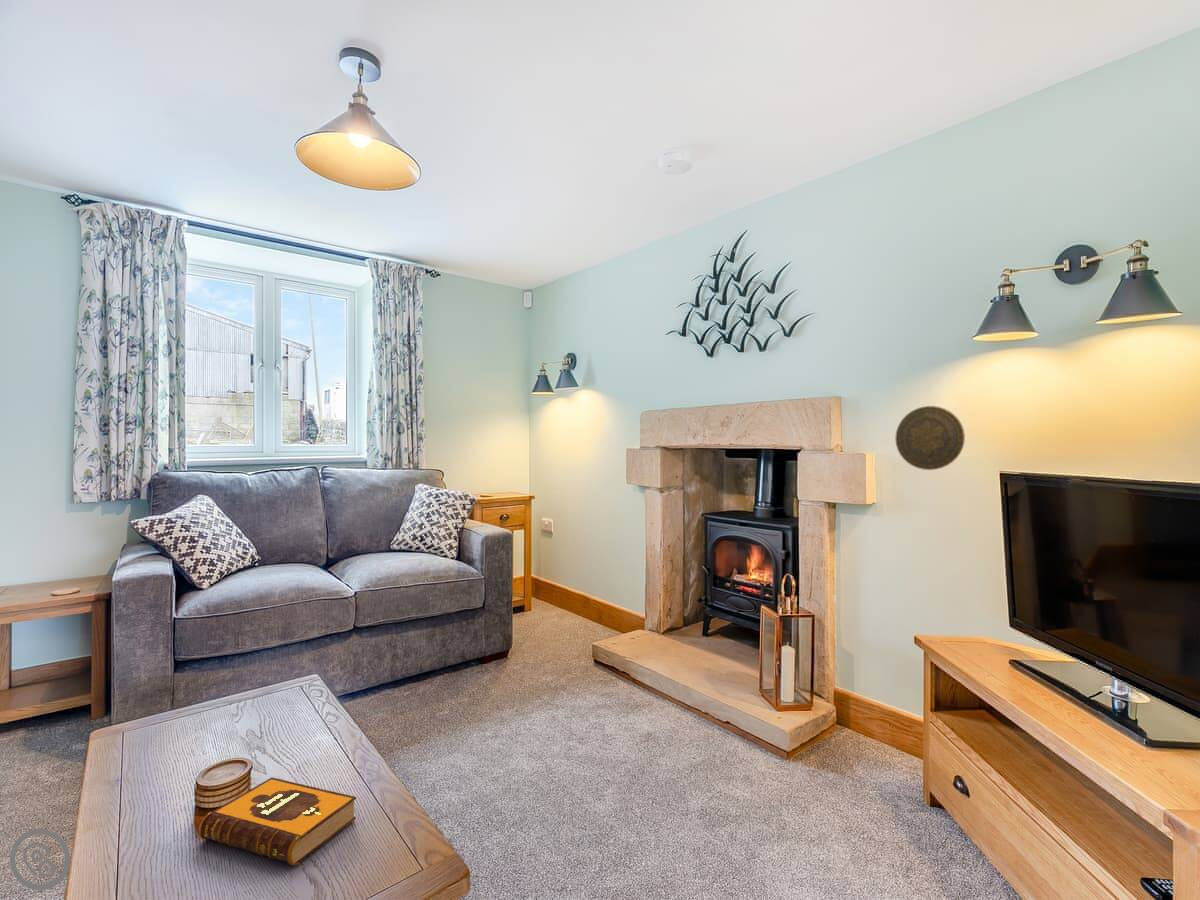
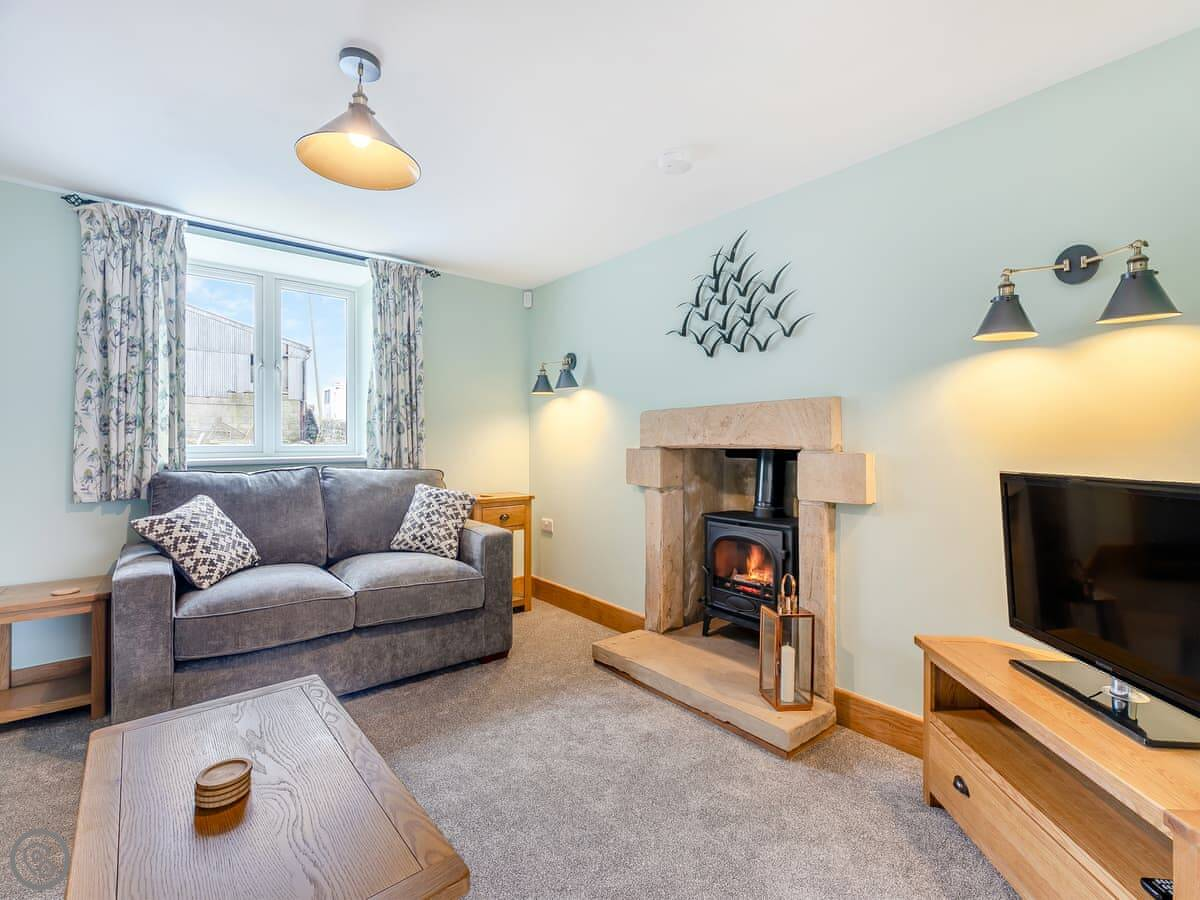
- decorative plate (927, 437)
- hardback book (279, 818)
